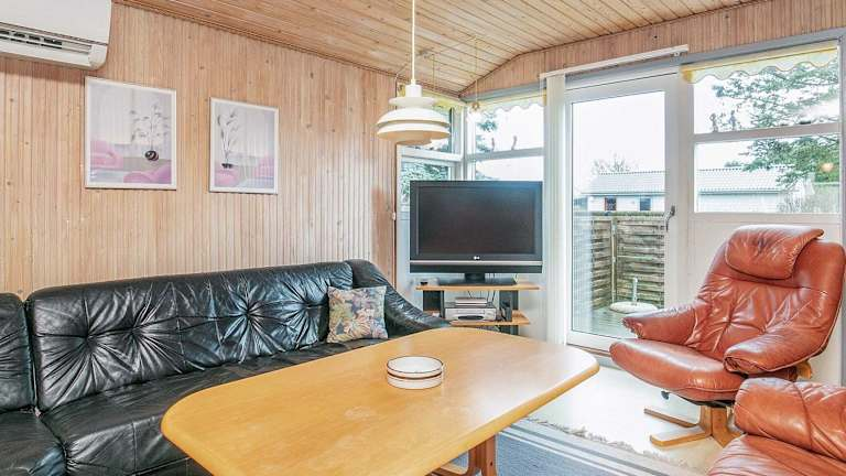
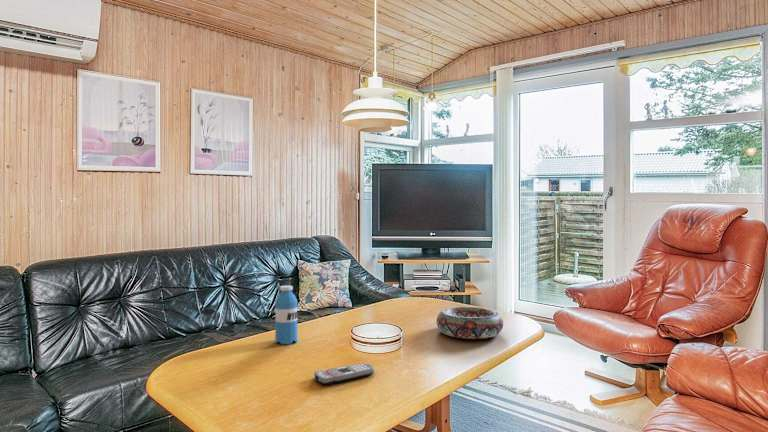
+ remote control (345, 373)
+ decorative bowl (469, 322)
+ water bottle (286, 313)
